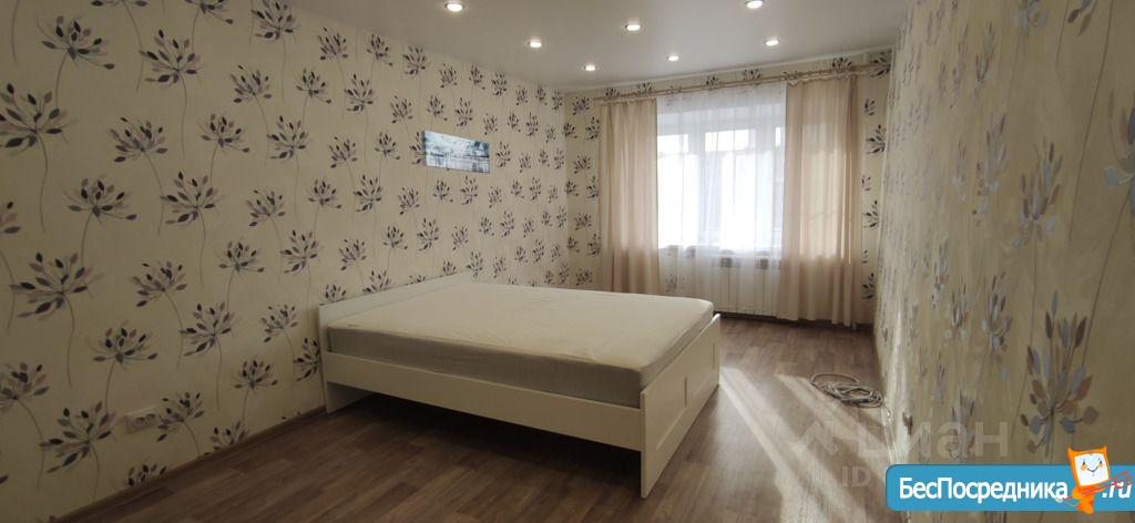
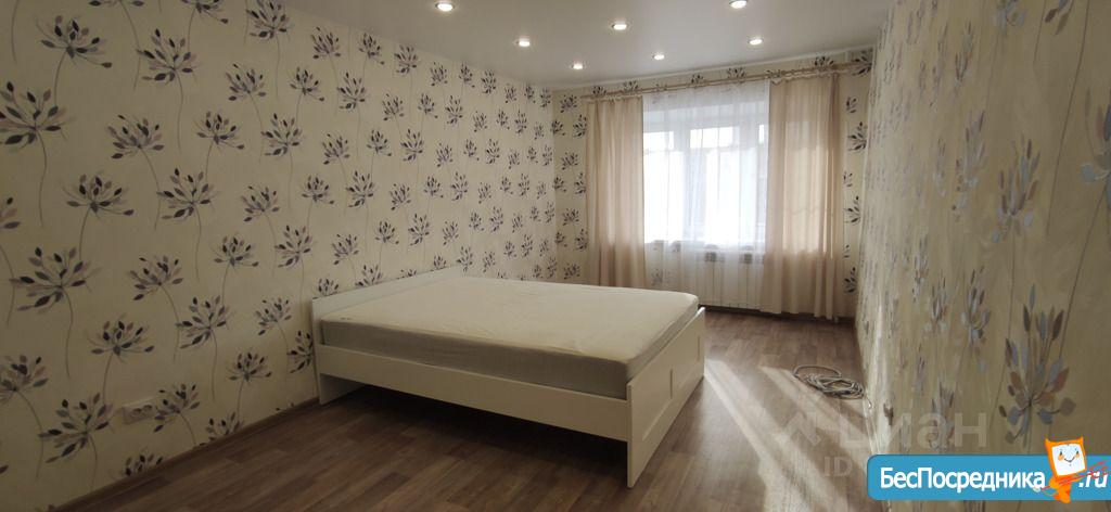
- wall art (458, 153)
